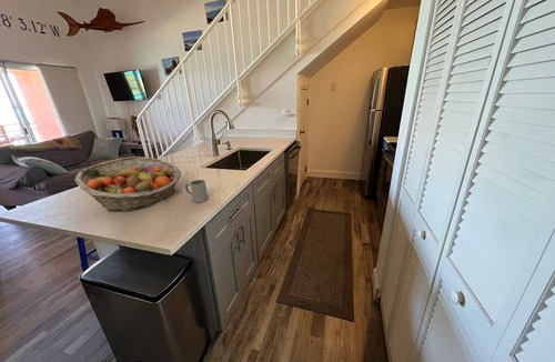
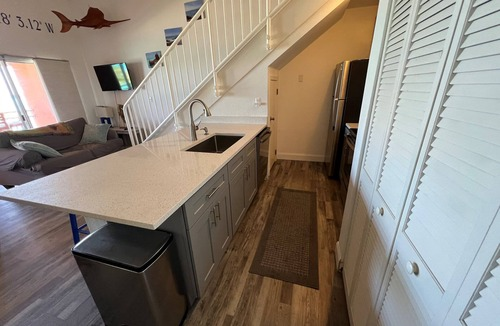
- fruit basket (135, 180)
- mug (195, 190)
